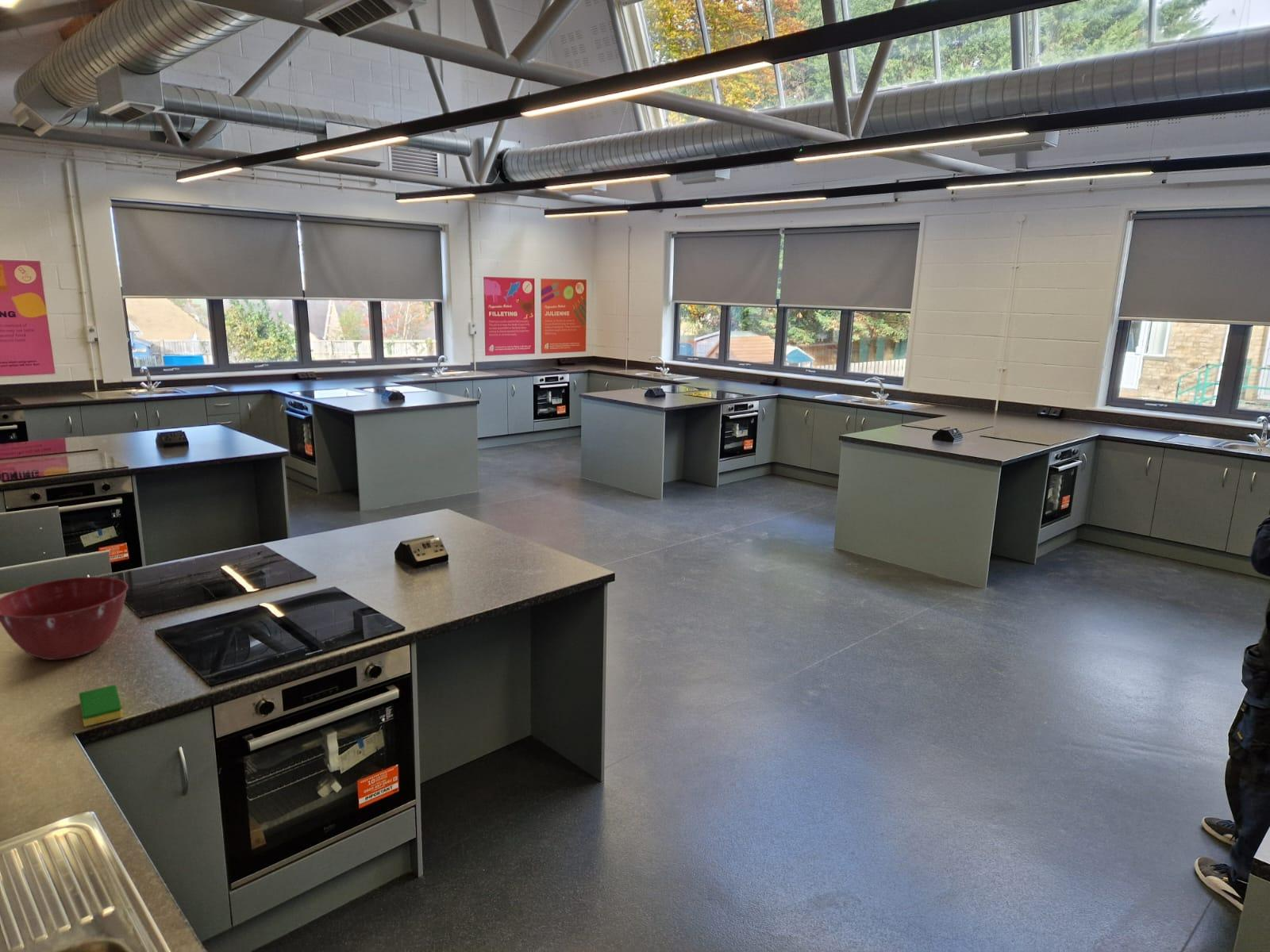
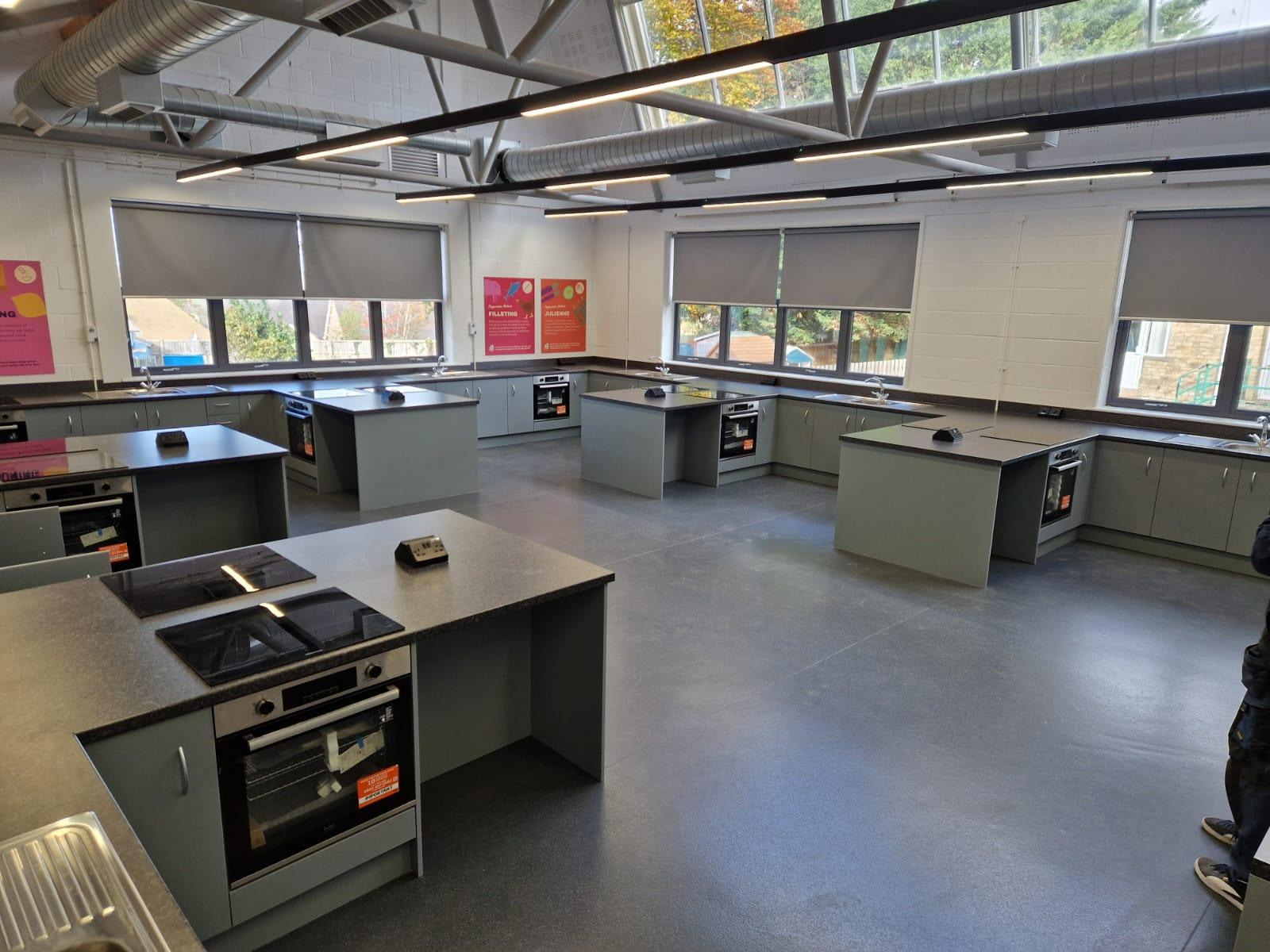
- mixing bowl (66, 622)
- dish sponge (100, 704)
